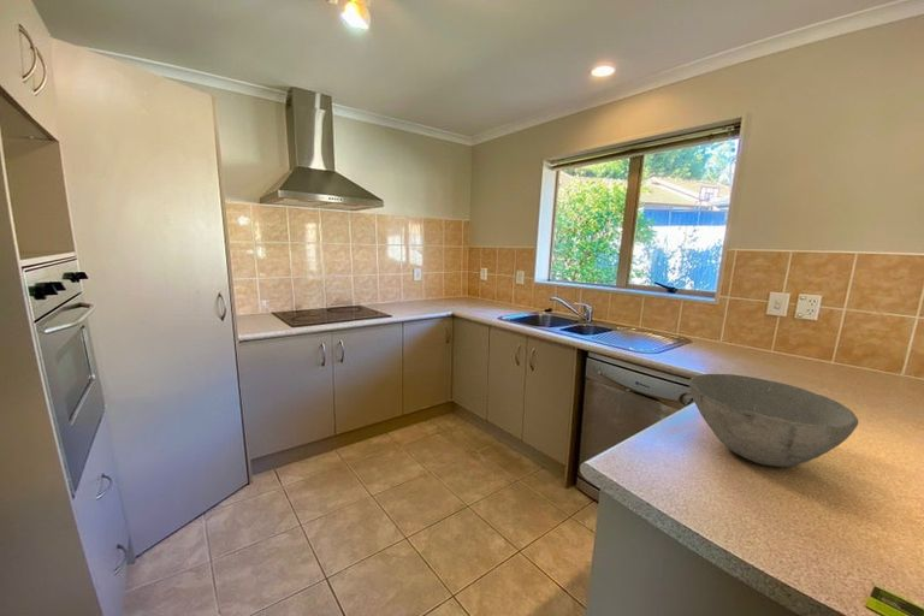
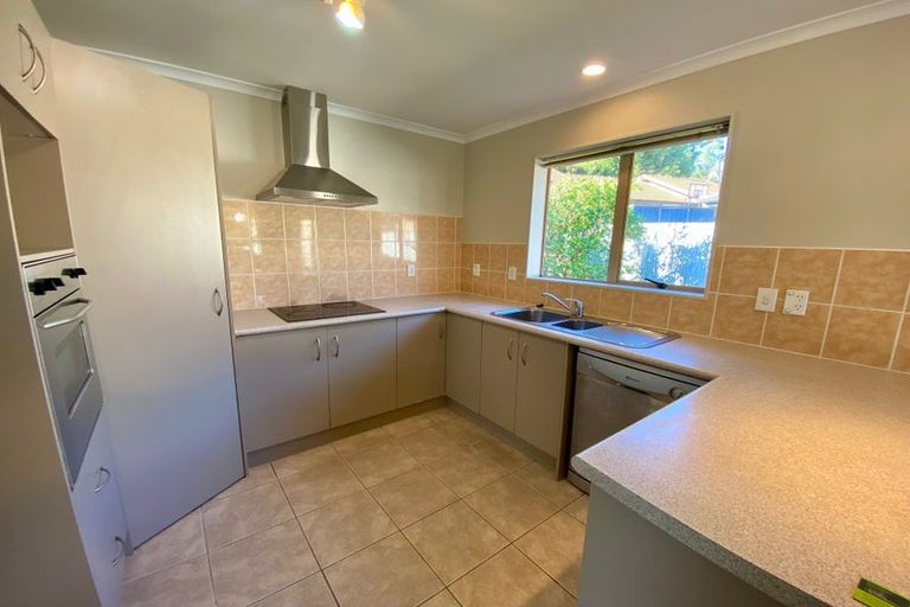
- bowl (759, 425)
